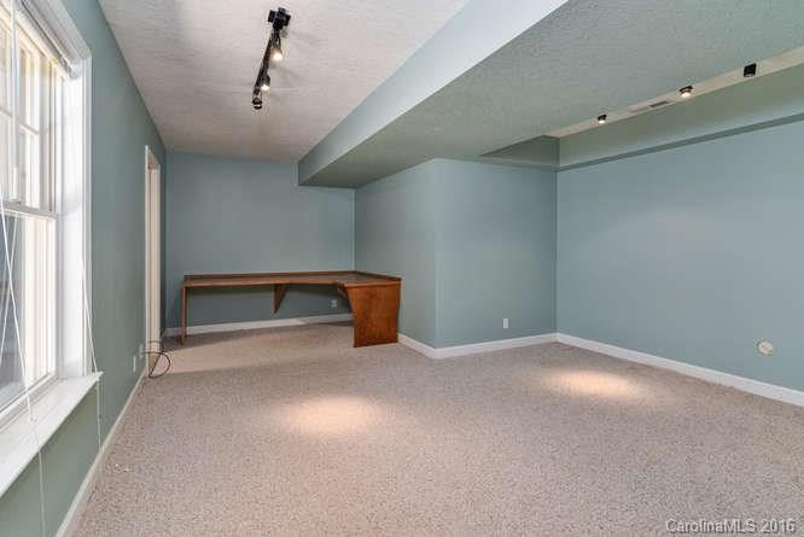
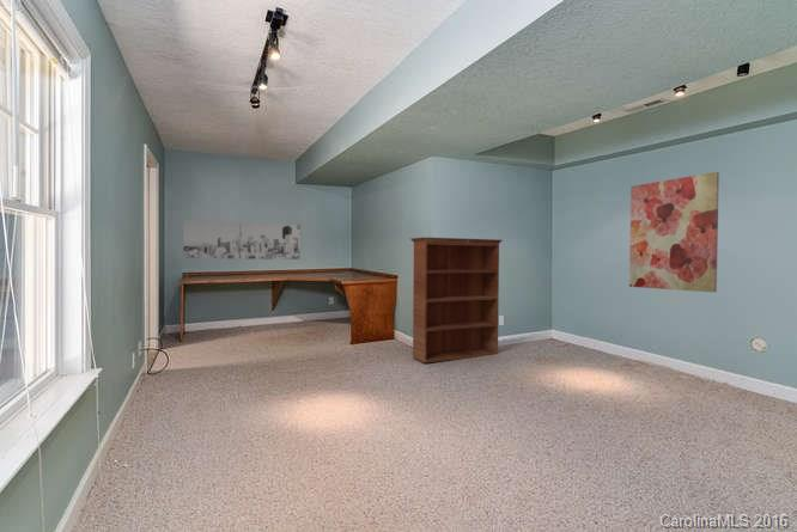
+ wall art (669, 234)
+ bookcase (456, 298)
+ wall art (244, 240)
